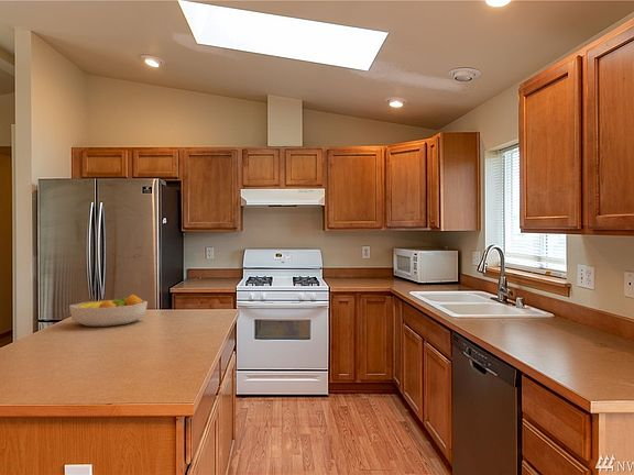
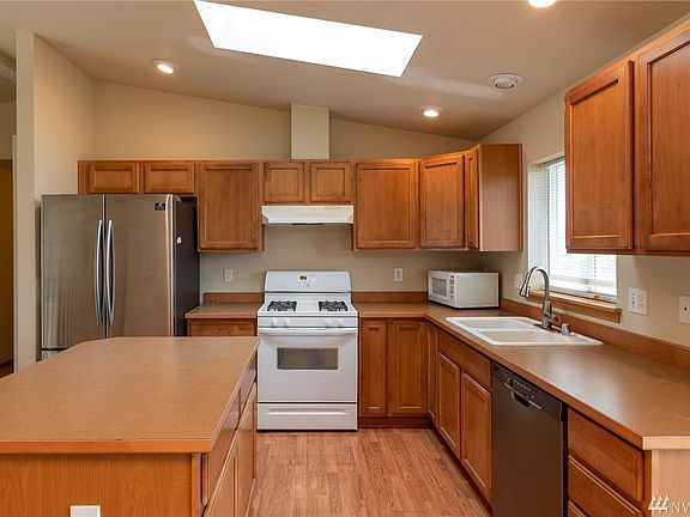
- fruit bowl (109, 308)
